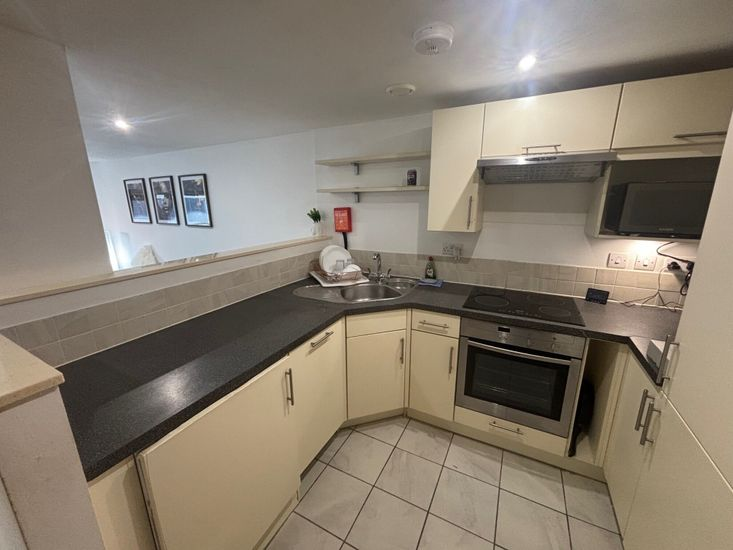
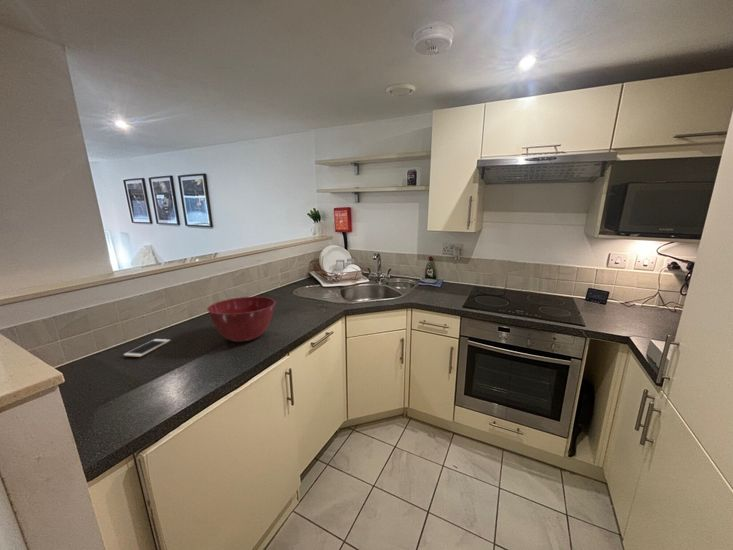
+ mixing bowl (244, 320)
+ cell phone (148, 347)
